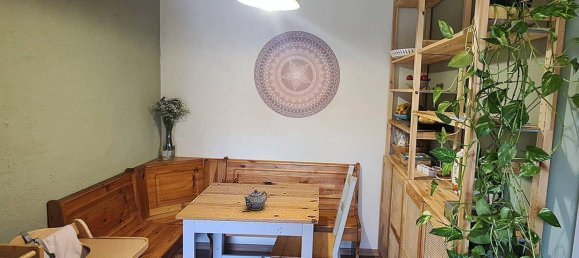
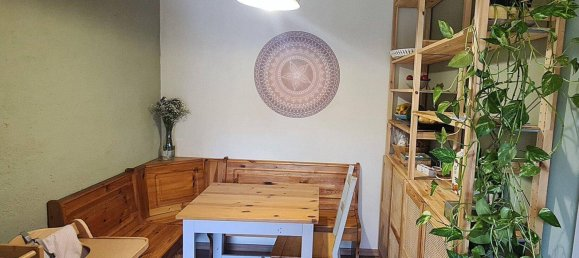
- teapot (255, 199)
